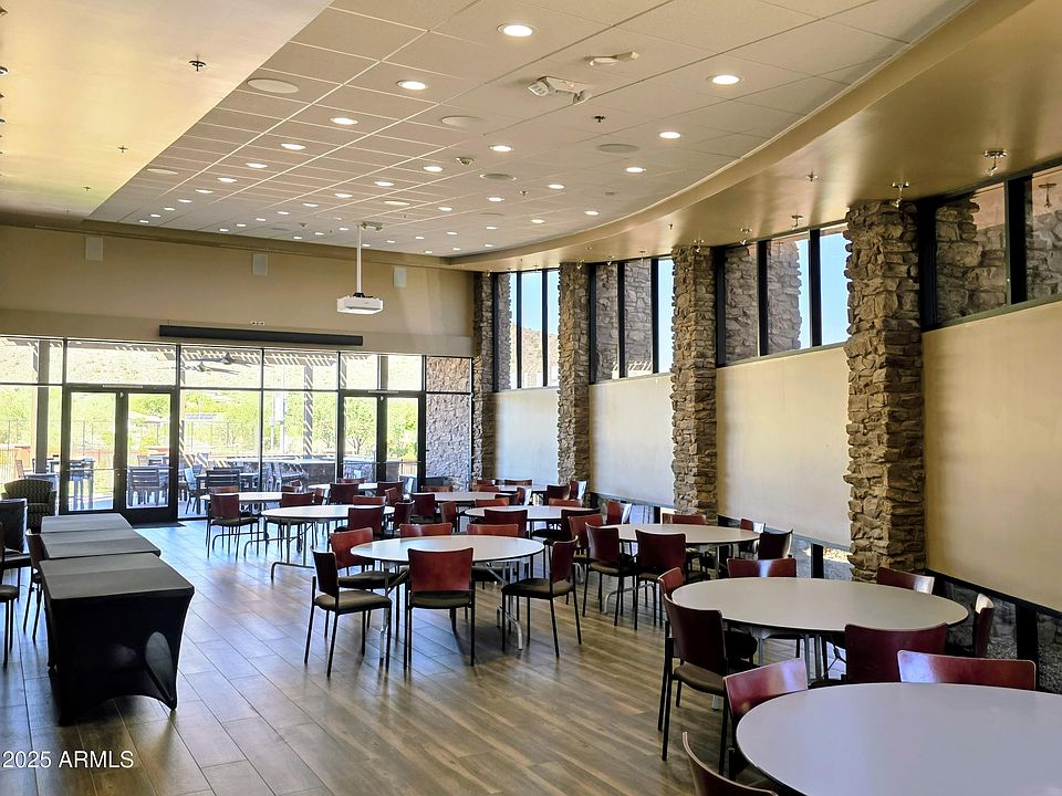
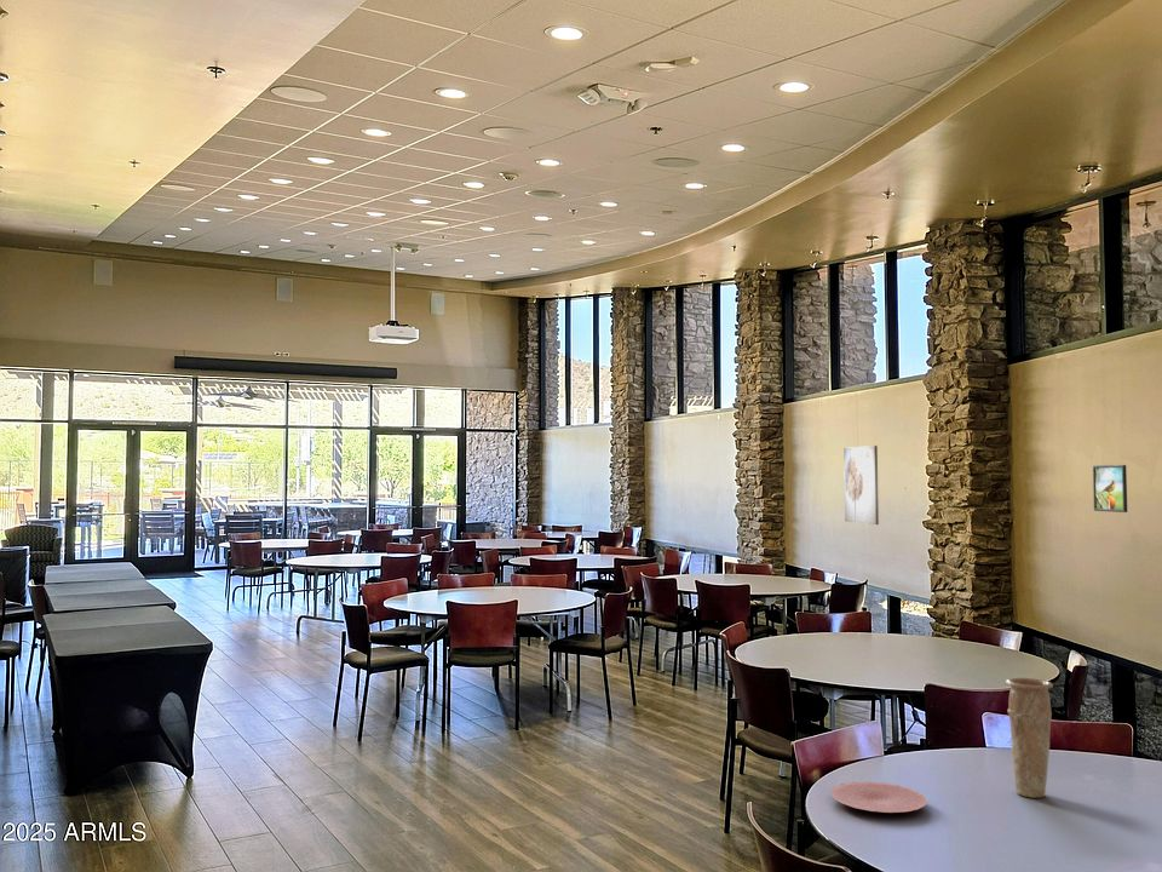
+ wall art (859, 484)
+ plate (878, 799)
+ vase (1030, 738)
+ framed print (1109, 488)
